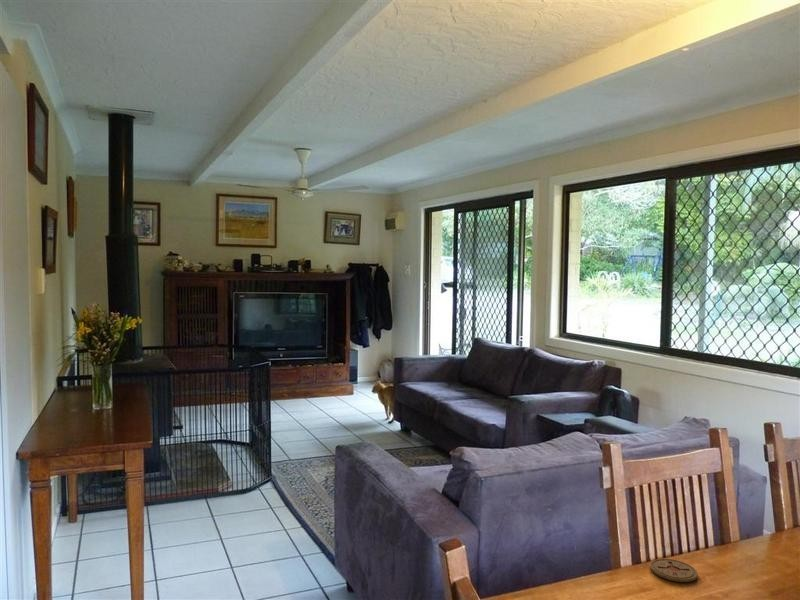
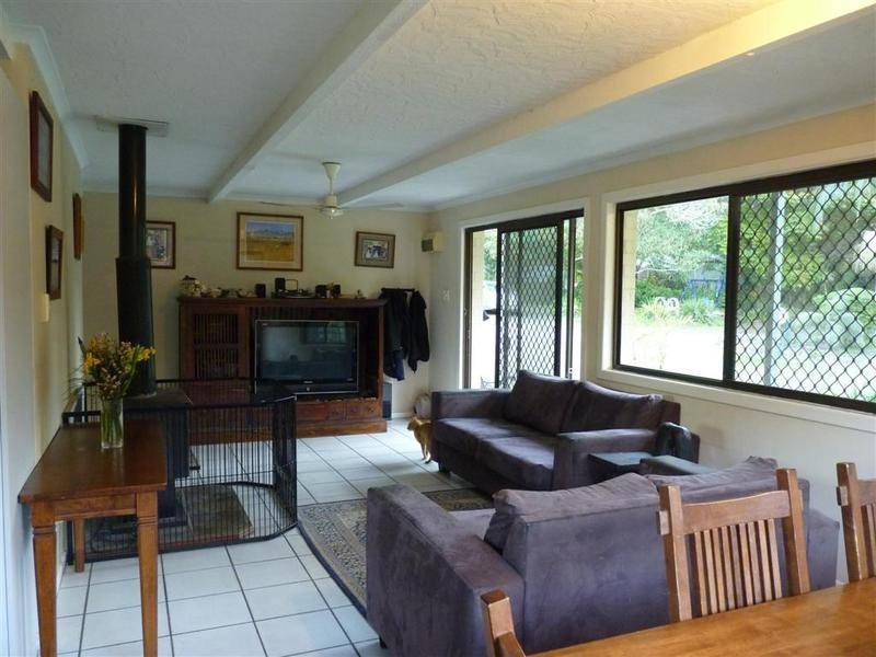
- coaster (673, 570)
